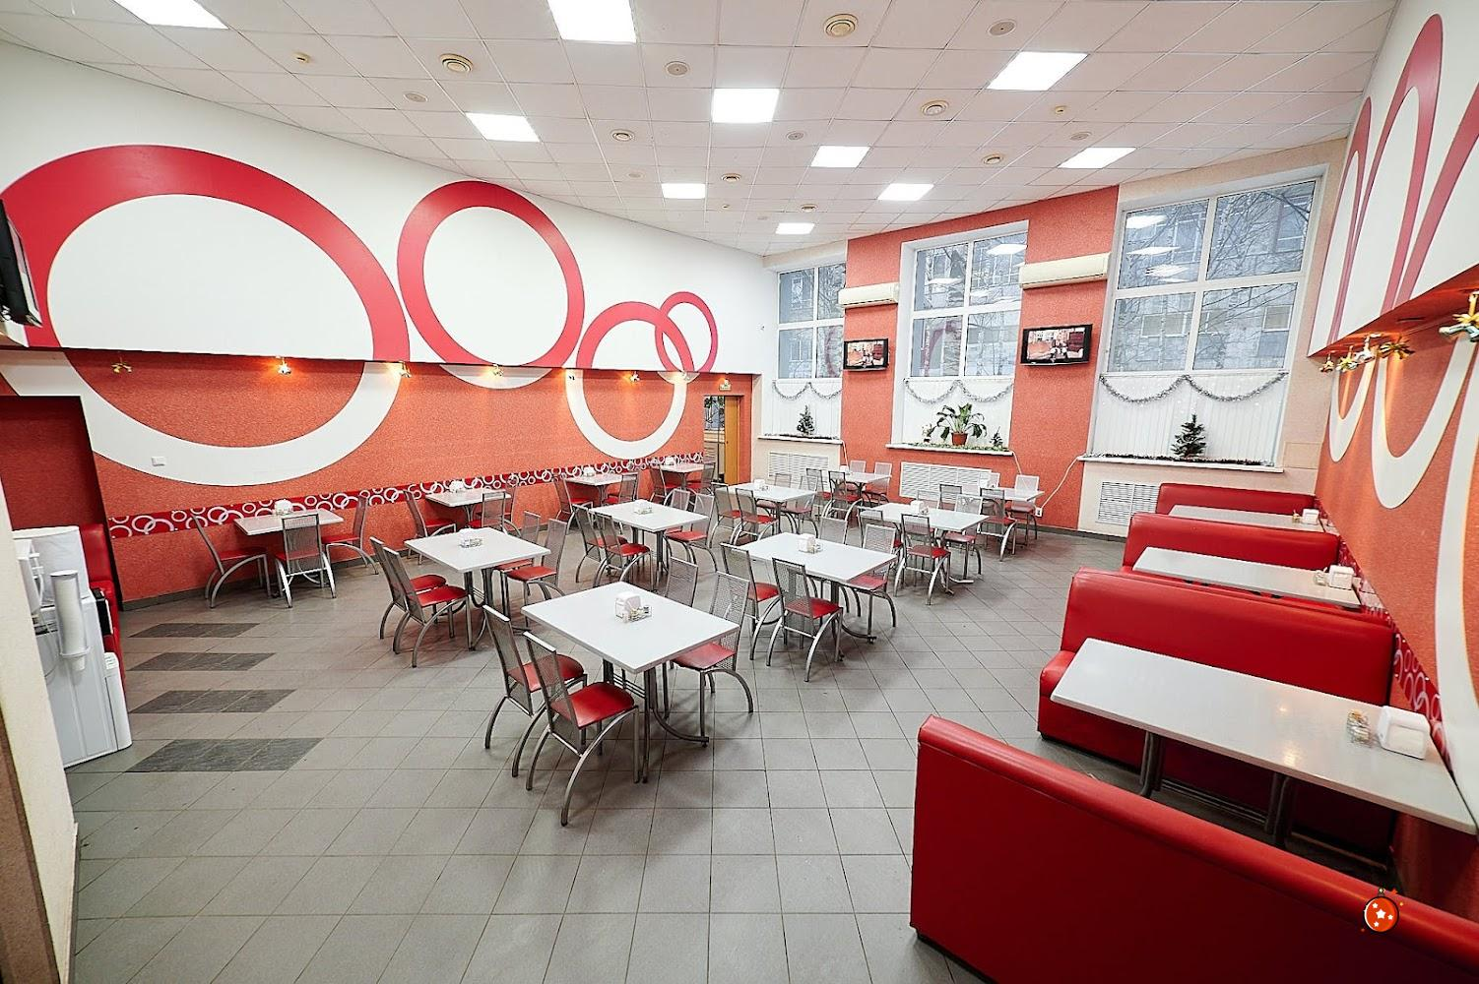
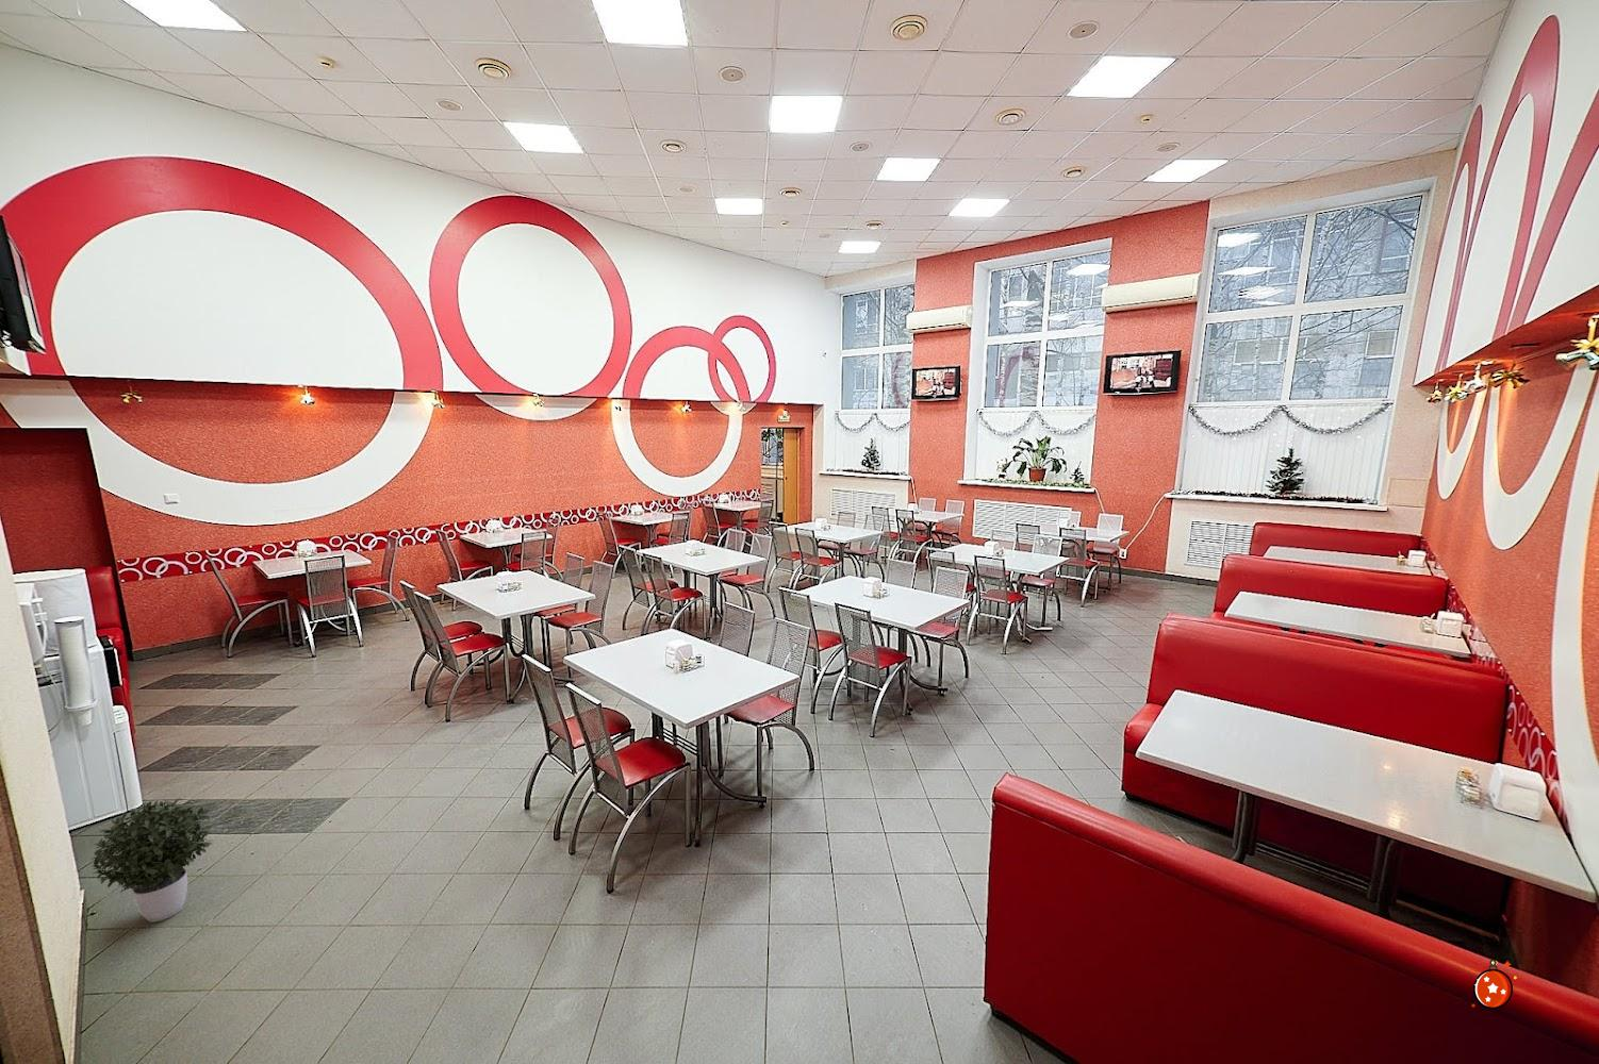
+ potted plant (157, 859)
